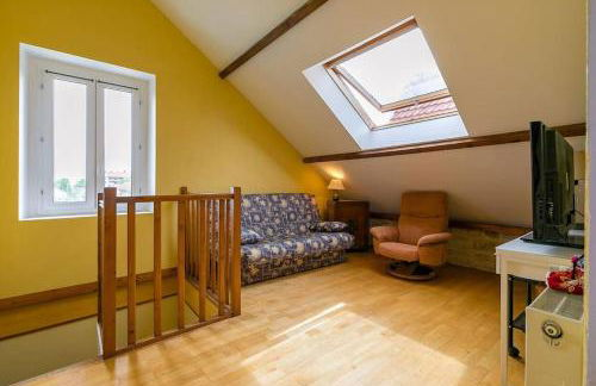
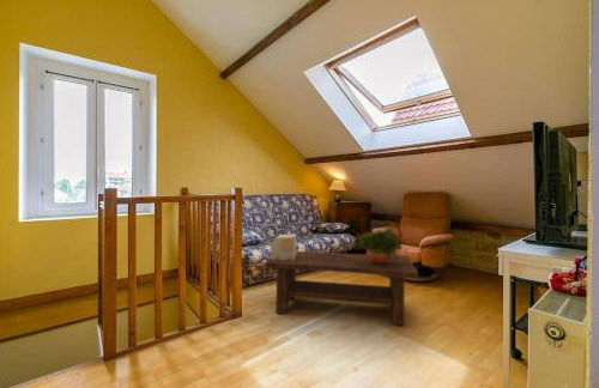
+ decorative box (283, 245)
+ potted plant (379, 244)
+ coffee table (339, 284)
